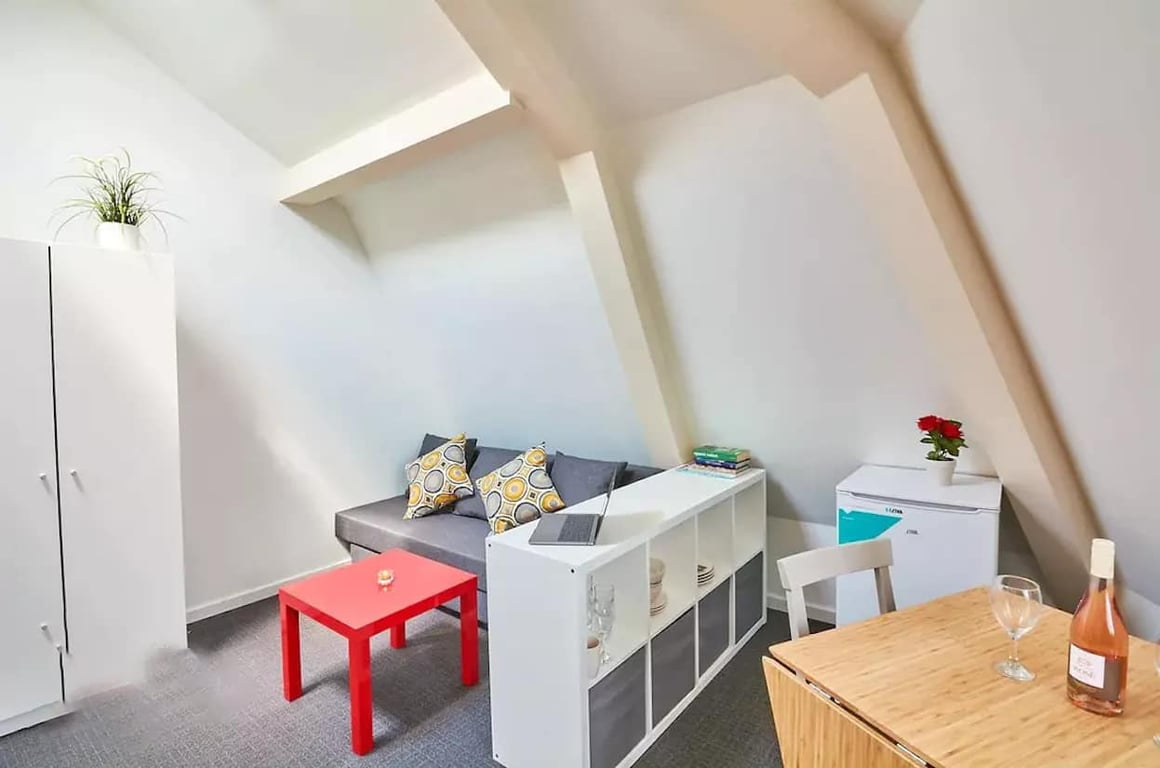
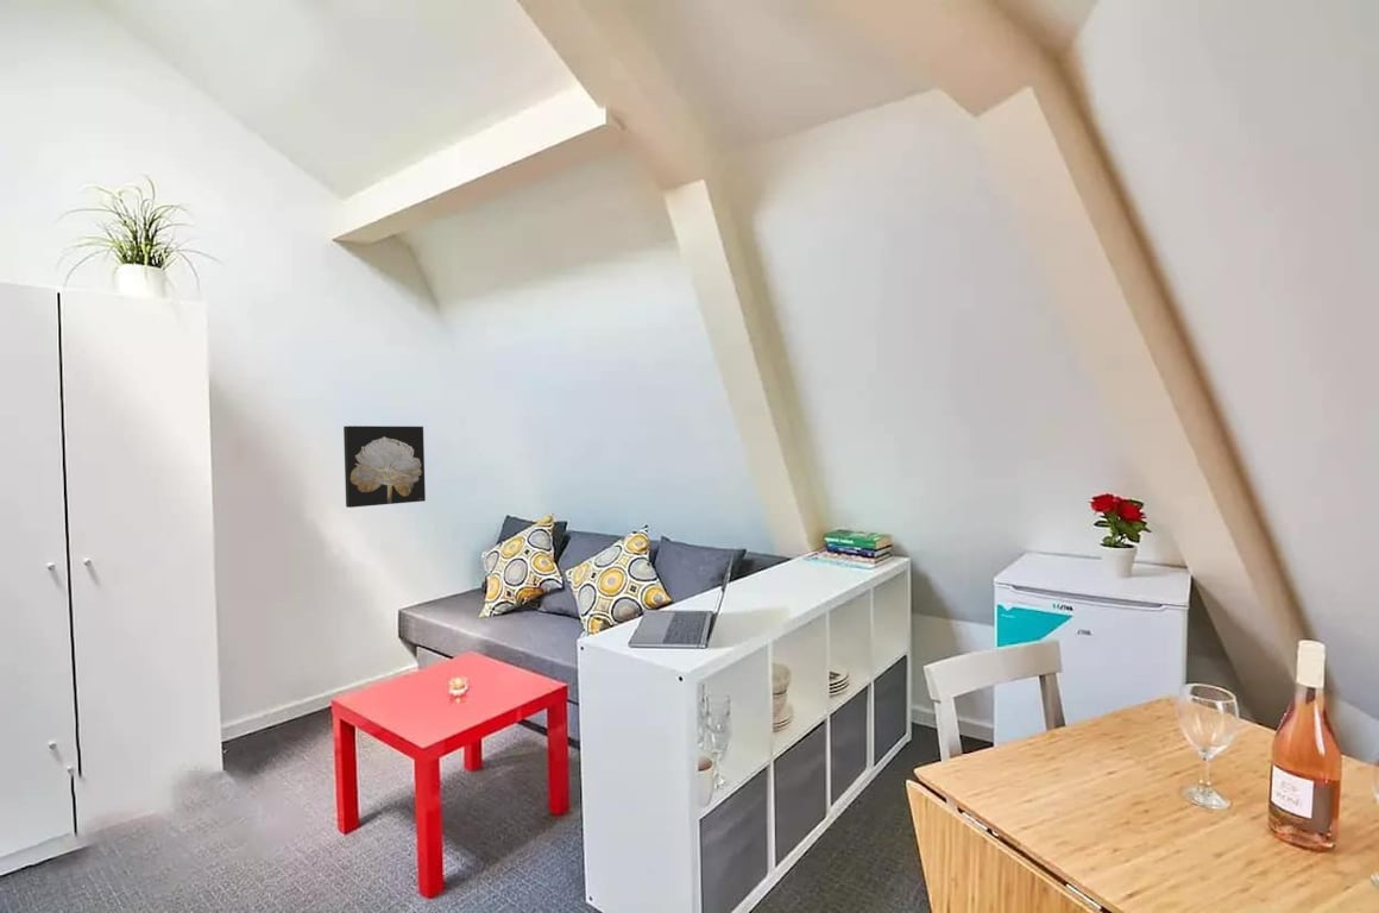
+ wall art (385, 465)
